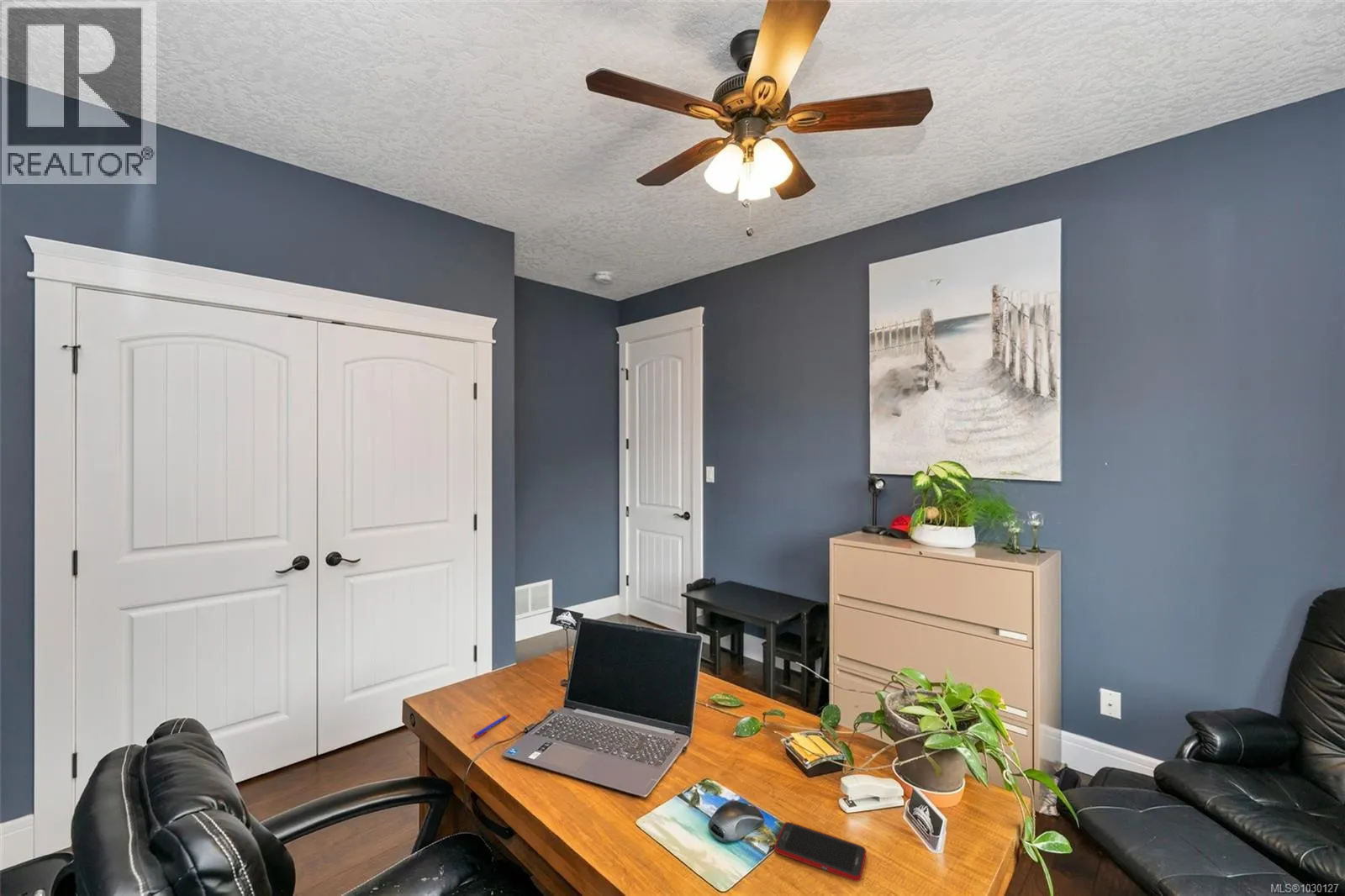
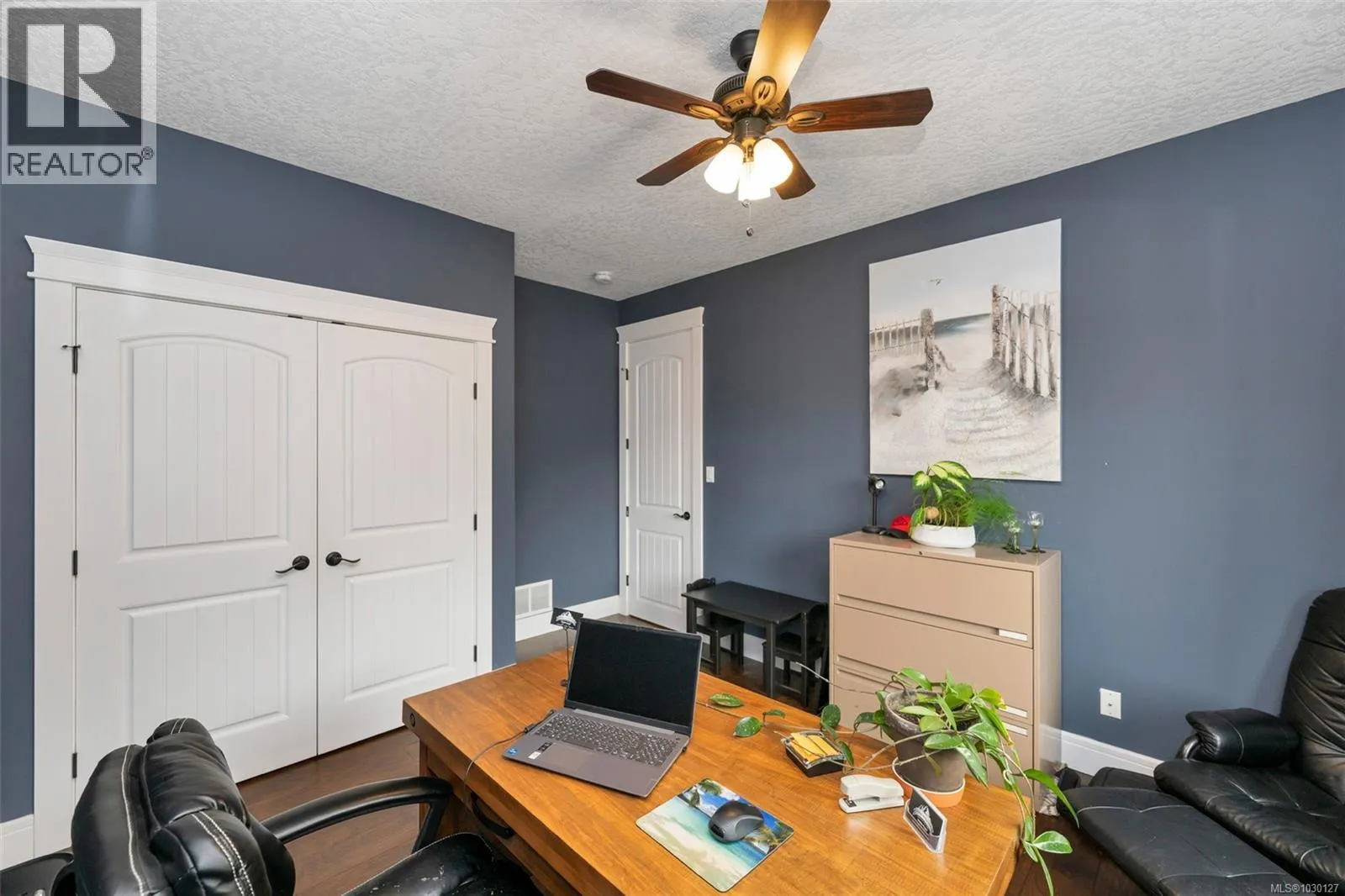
- pen (492, 725)
- cell phone (820, 850)
